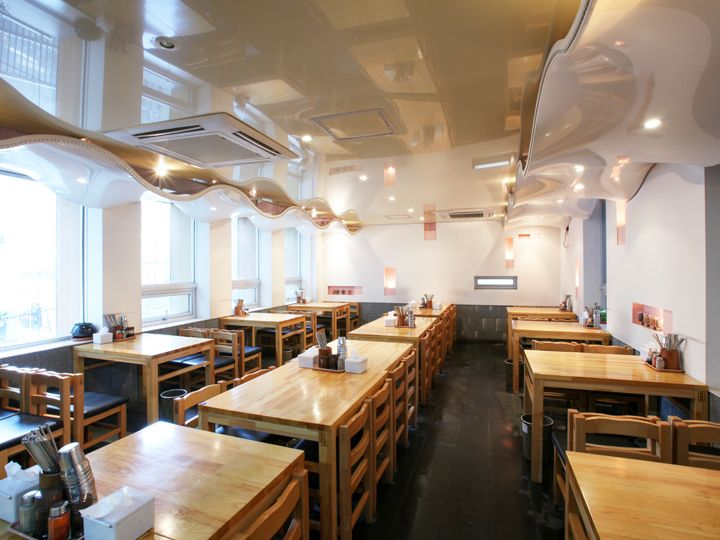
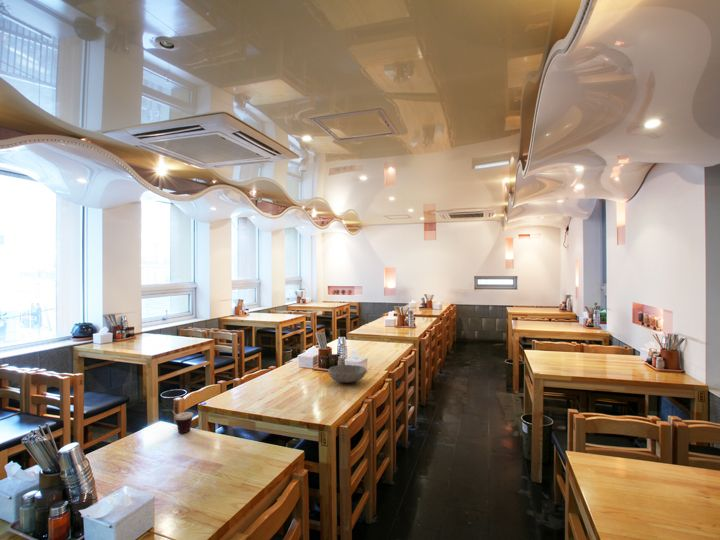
+ bowl (347, 375)
+ cup (177, 419)
